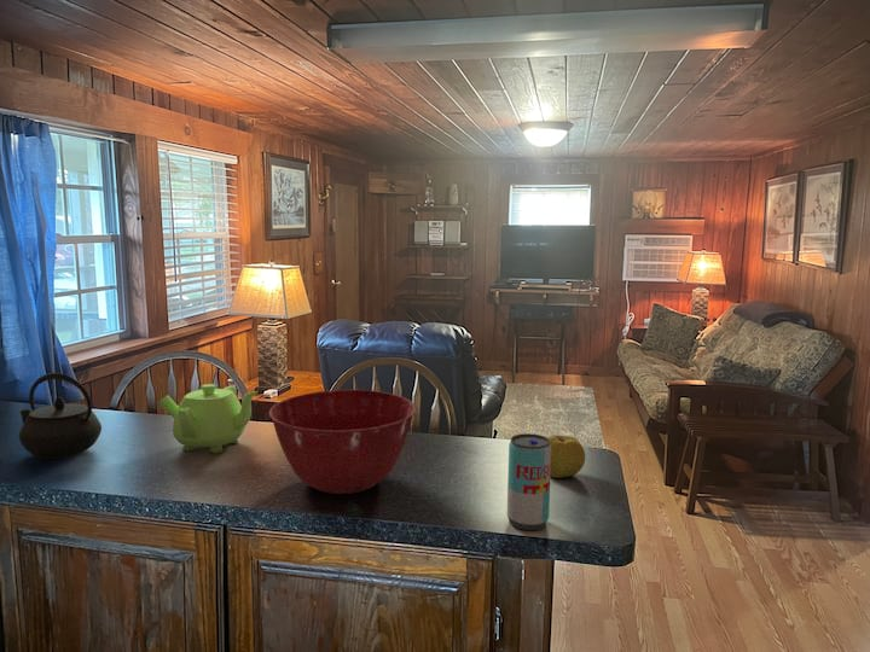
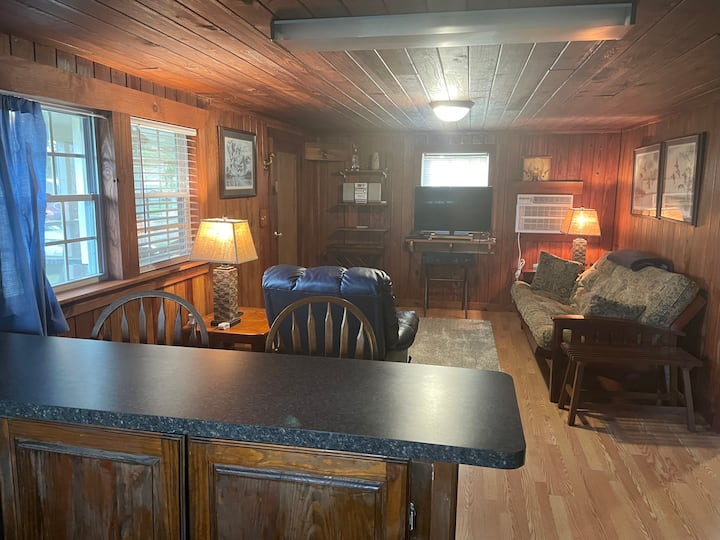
- beverage can (528, 481)
- fruit (561, 455)
- teapot (208, 415)
- kettle (56, 412)
- mixing bowl (343, 444)
